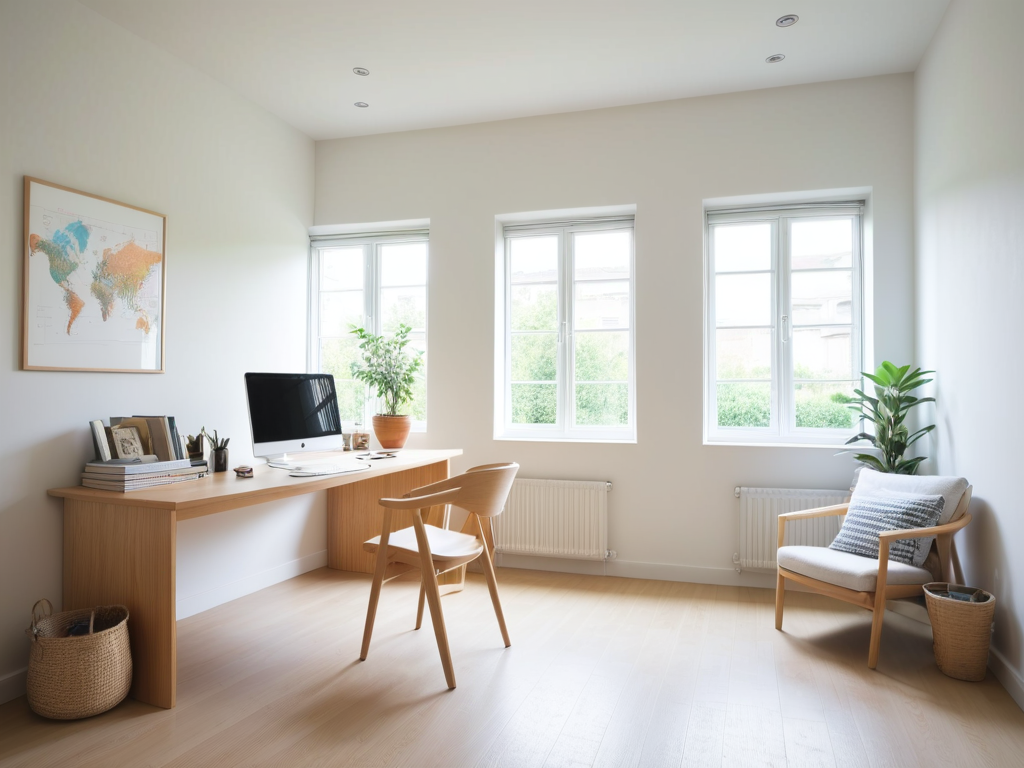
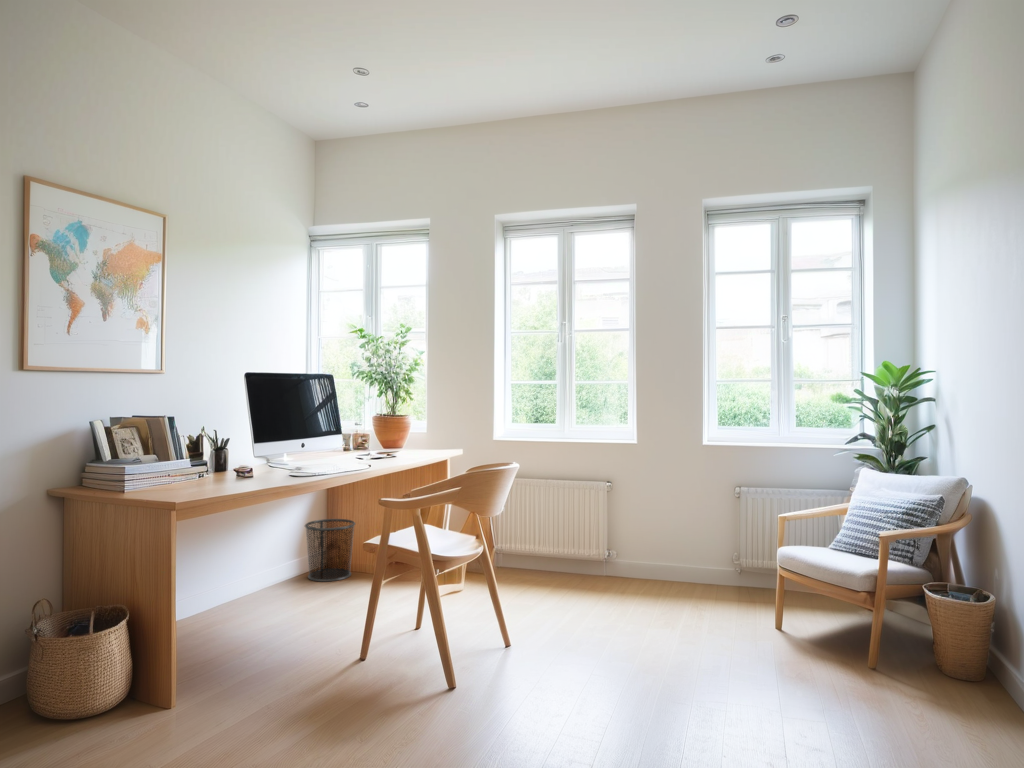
+ waste bin (330, 549)
